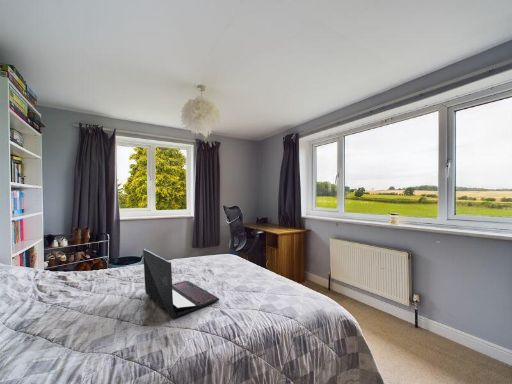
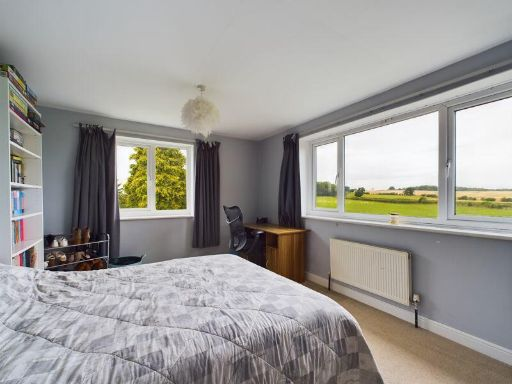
- laptop (180, 282)
